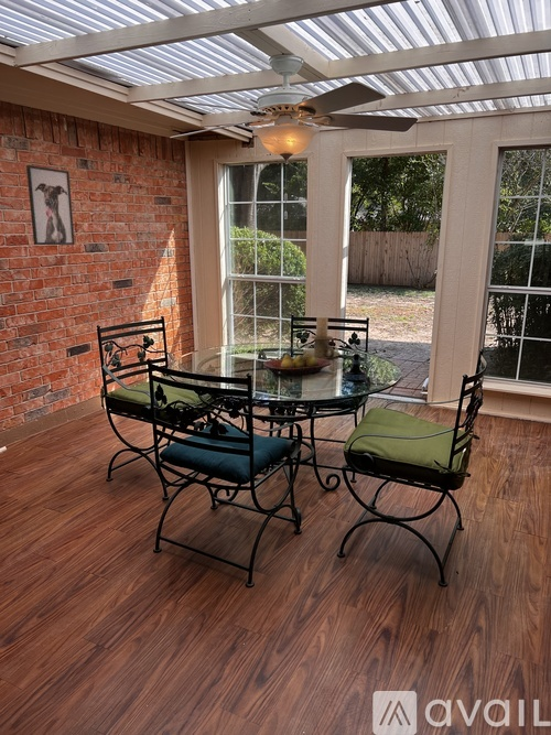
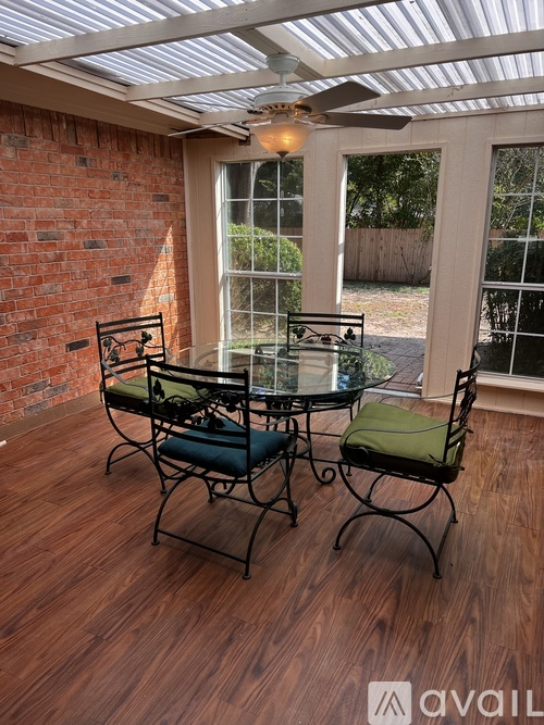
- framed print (52, 207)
- fruit bowl (296, 364)
- candle holder (321, 336)
- tequila bottle (356, 366)
